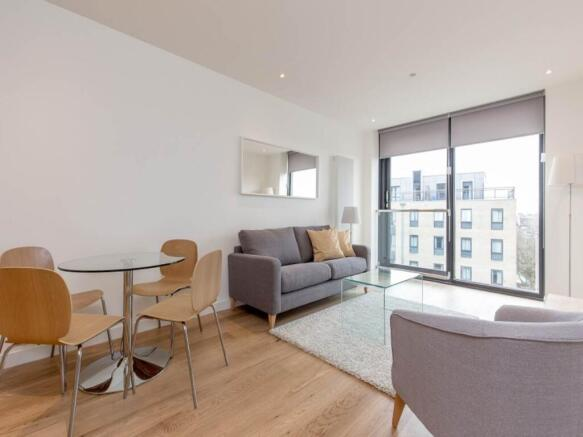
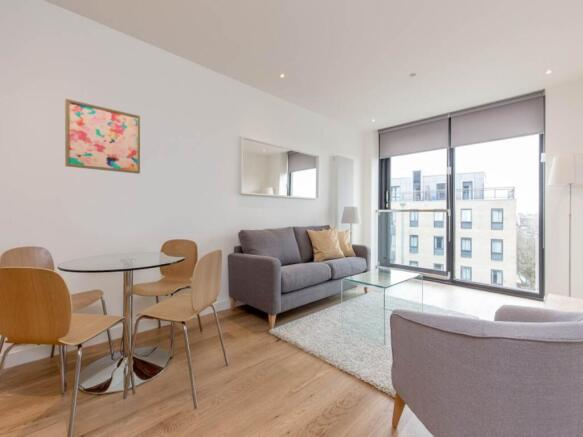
+ wall art (105, 139)
